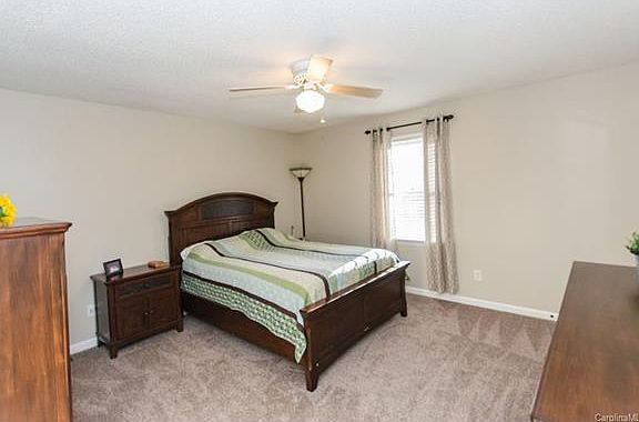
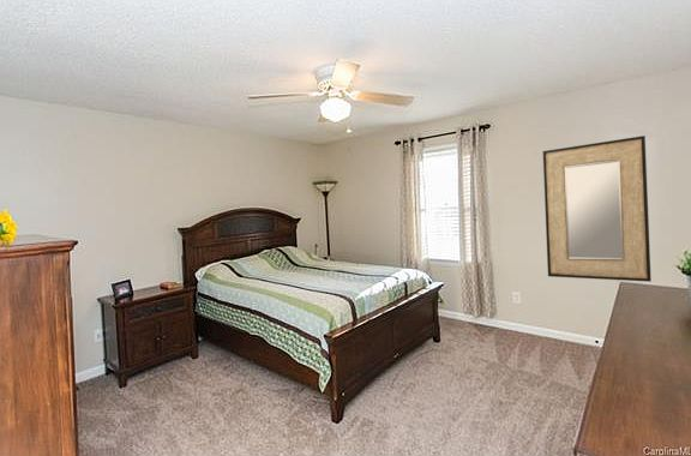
+ home mirror (593, 211)
